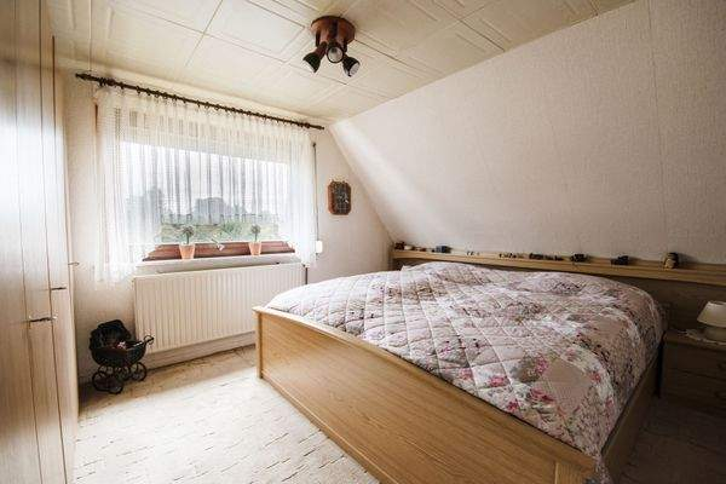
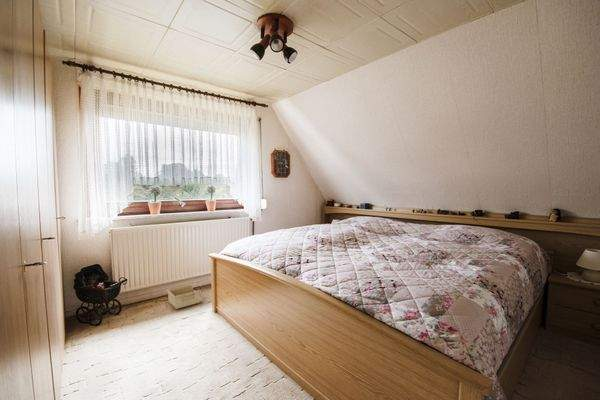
+ storage bin (184, 295)
